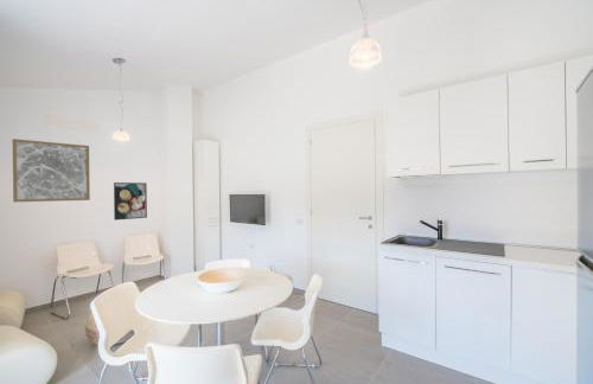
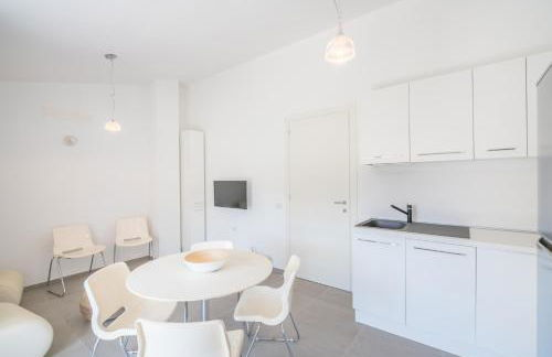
- wall art (53, 172)
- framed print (130, 200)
